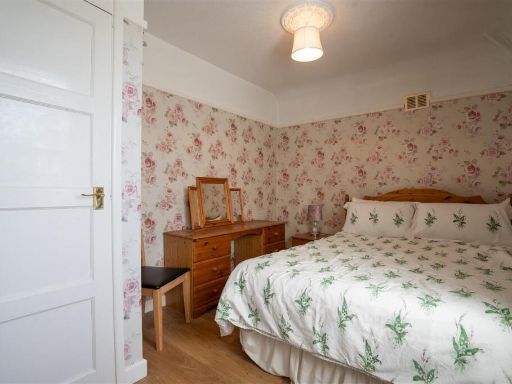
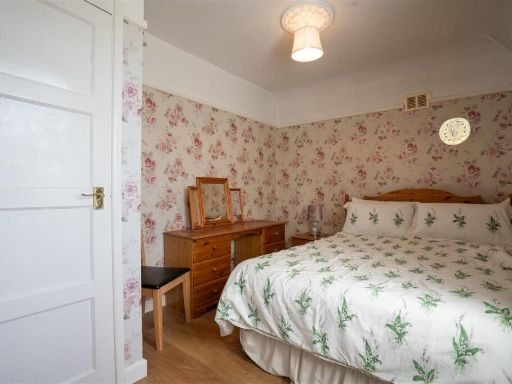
+ decorative plate (454, 131)
